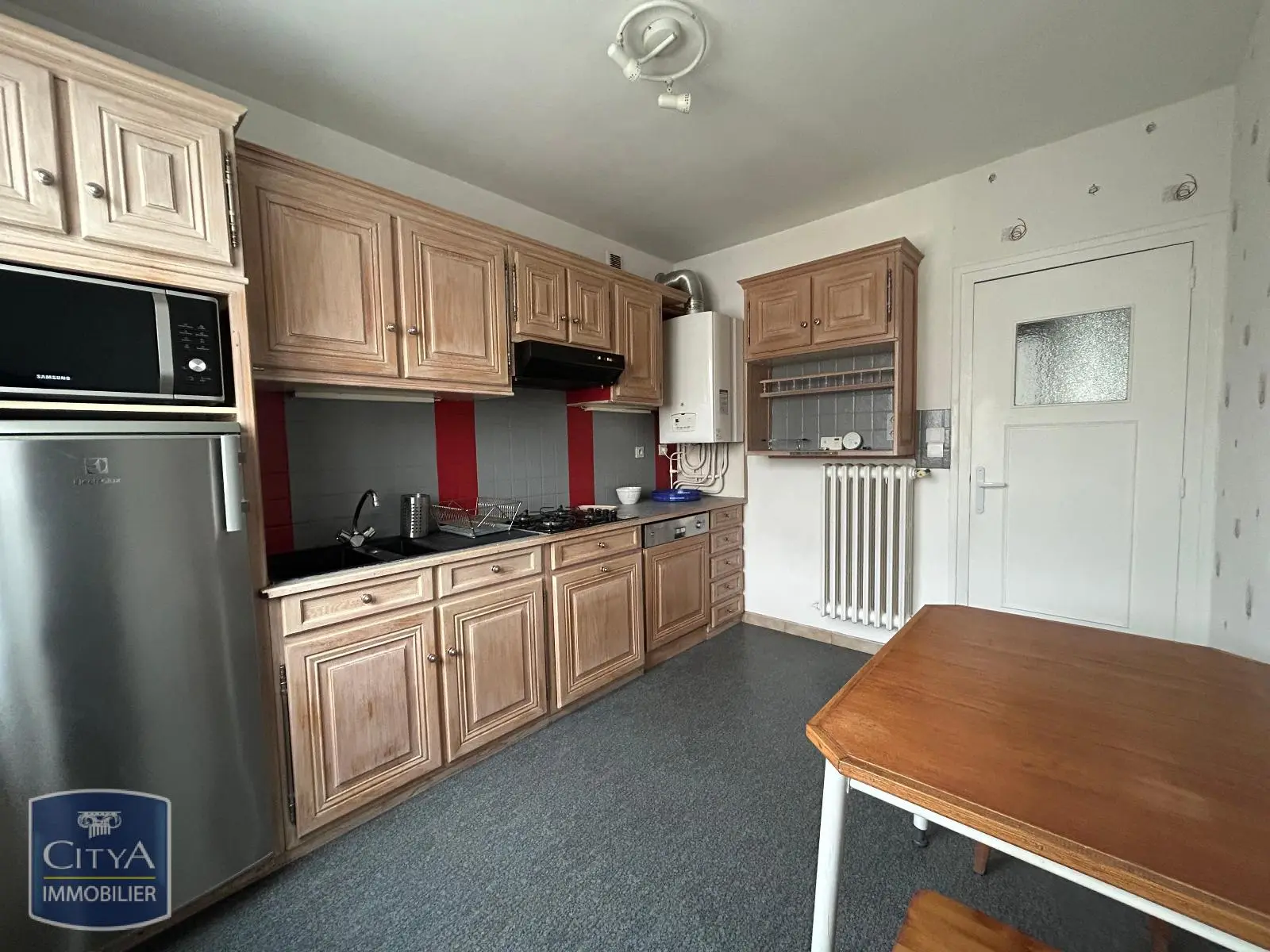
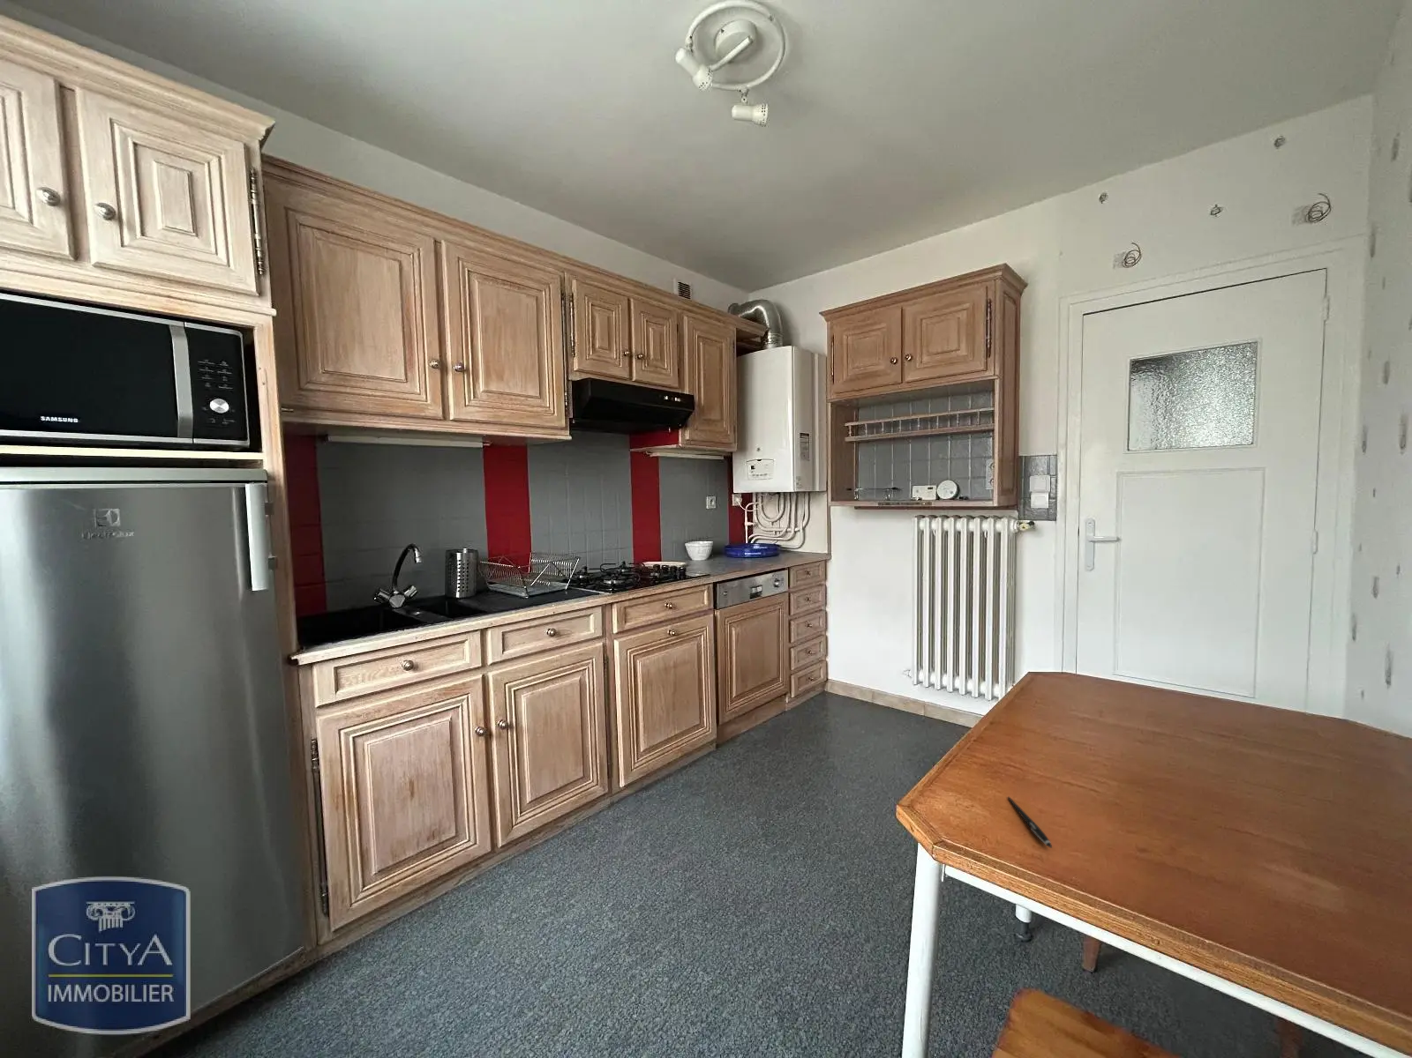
+ pen (1028, 819)
